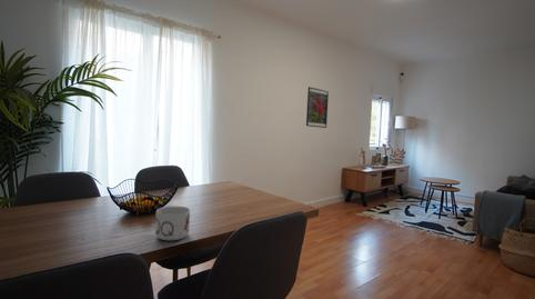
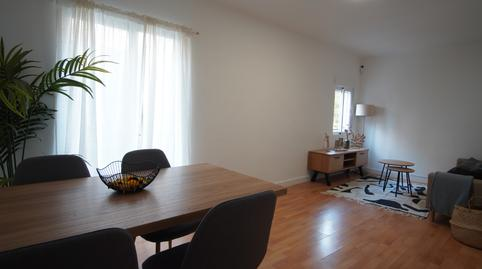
- mug (171, 220)
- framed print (317, 108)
